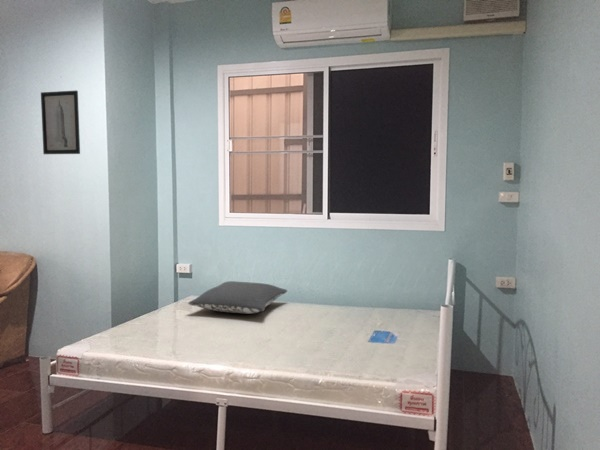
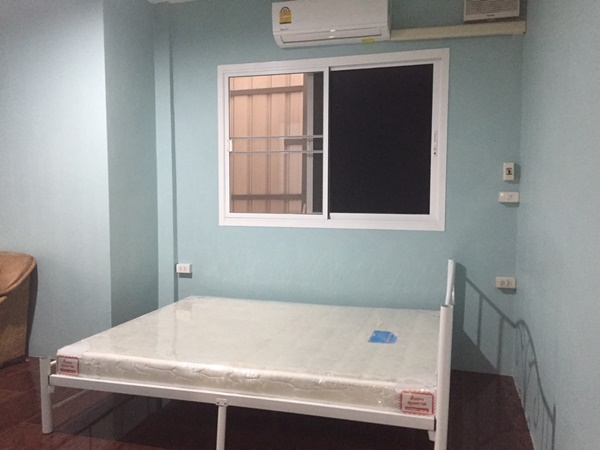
- pillow (240, 296)
- wall art (60, 123)
